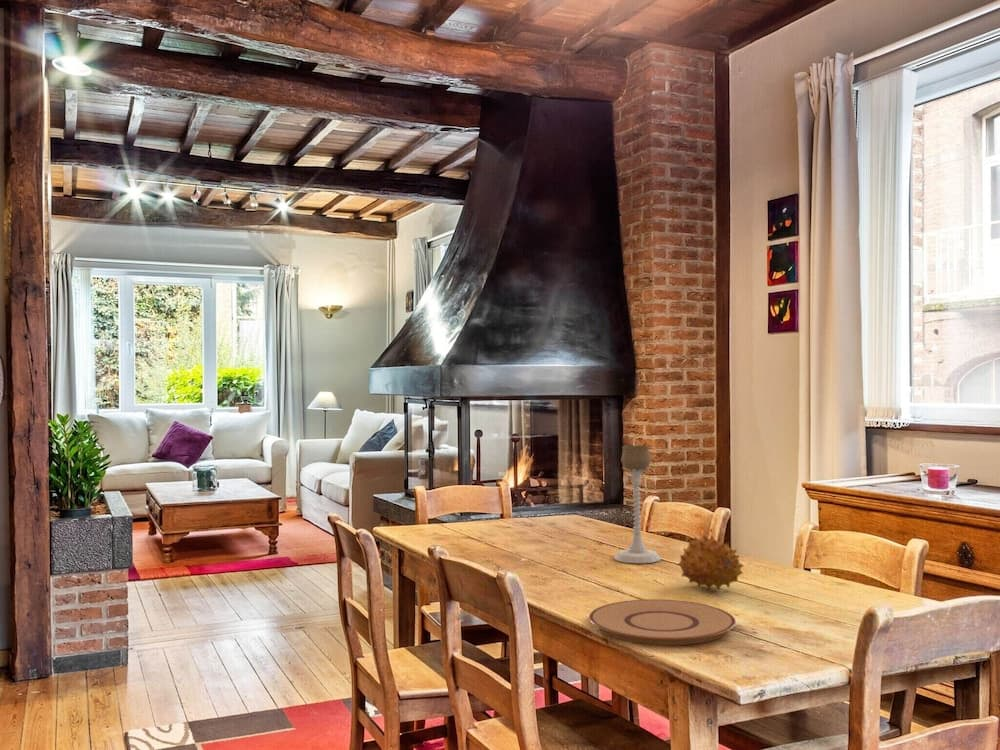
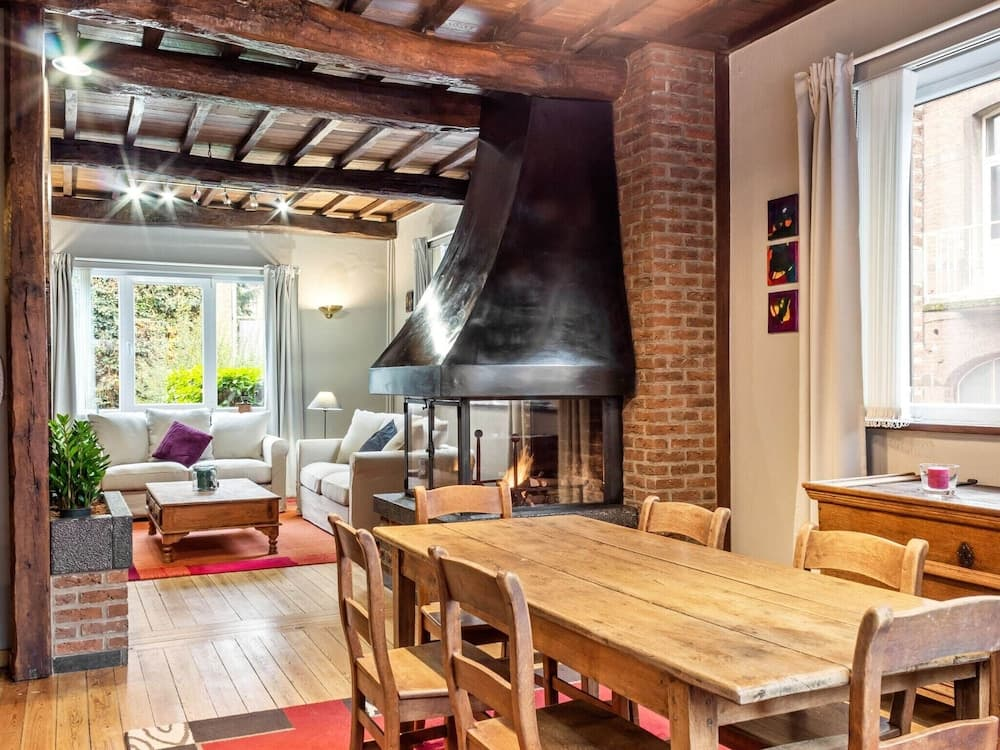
- fruit (711, 562)
- candle holder (636, 502)
- plate (661, 621)
